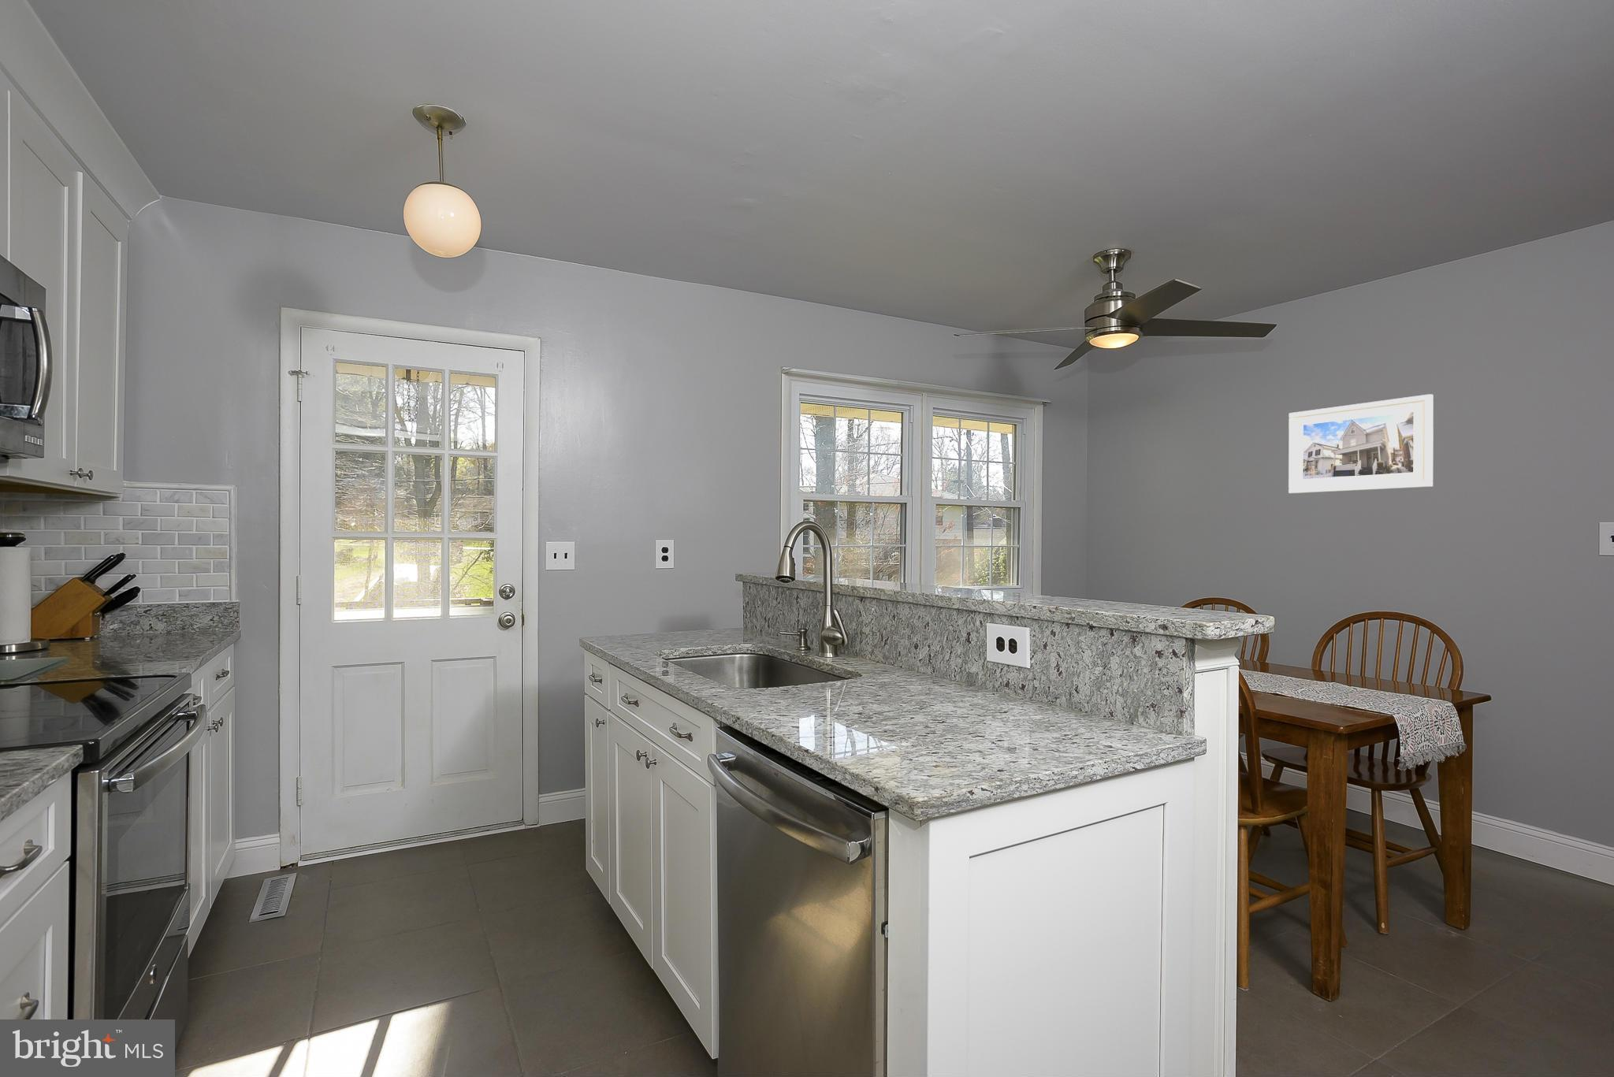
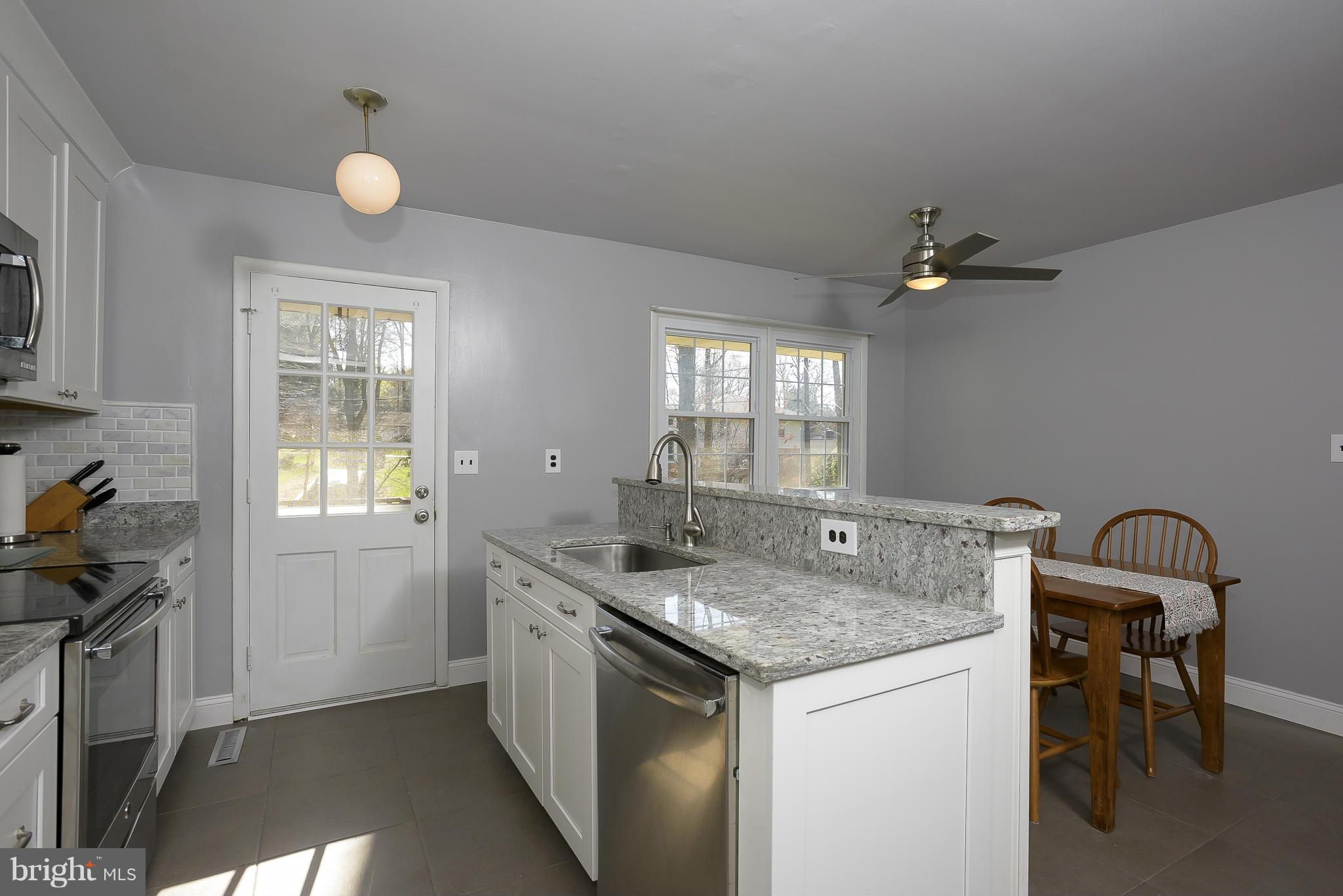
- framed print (1356, 447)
